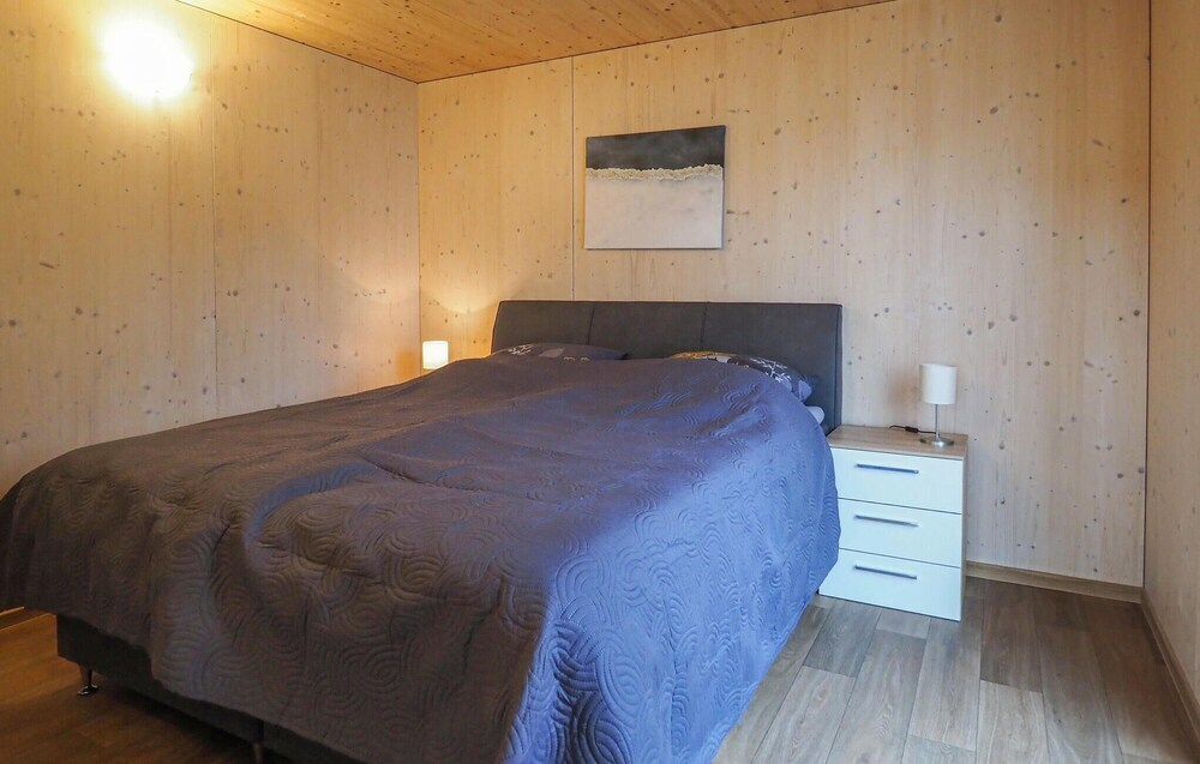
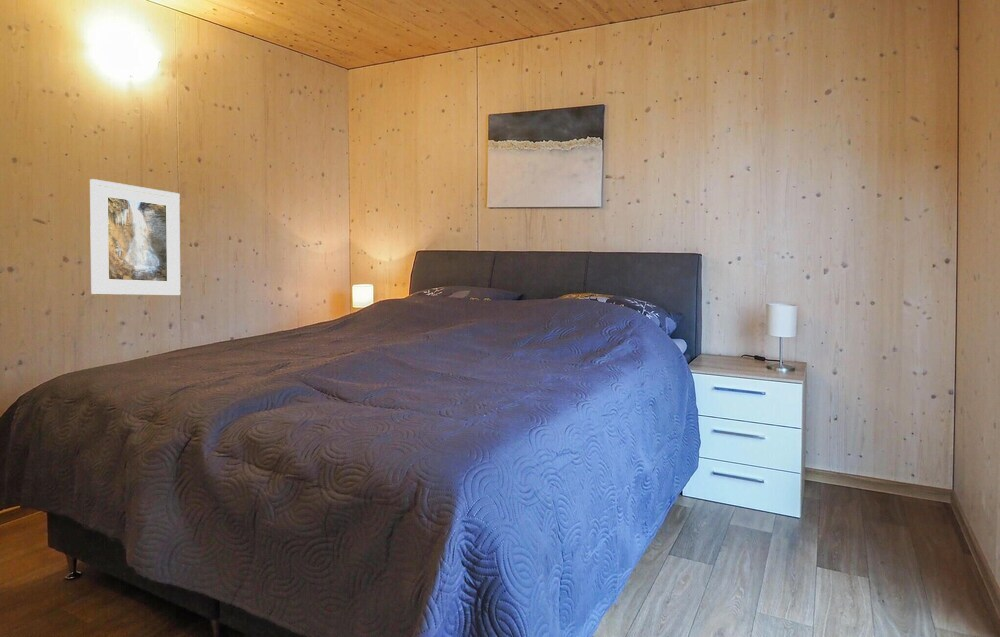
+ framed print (137, 240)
